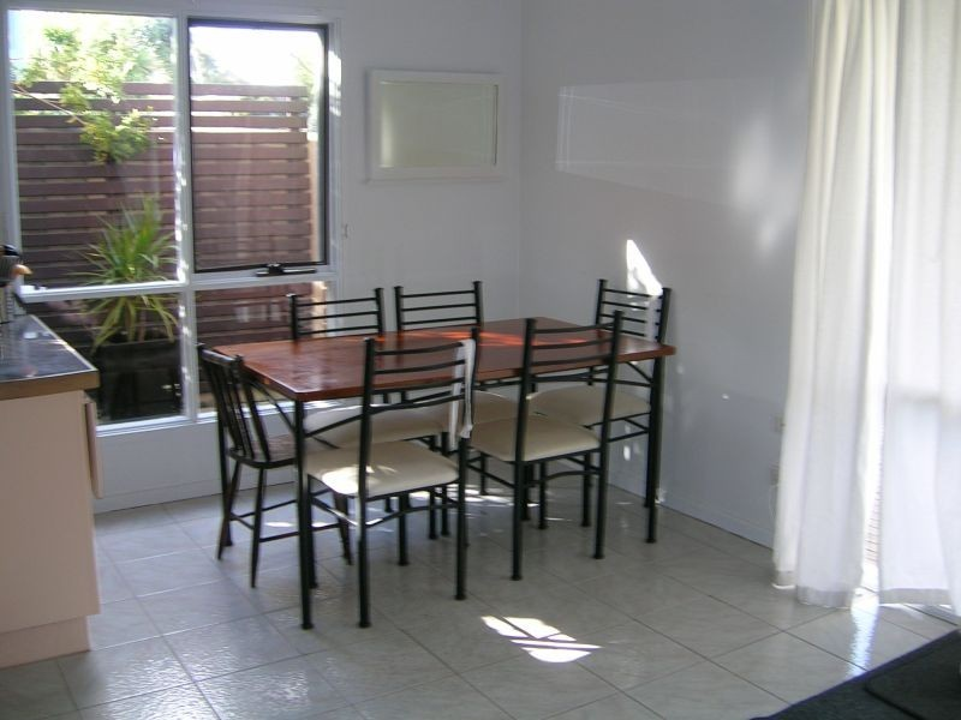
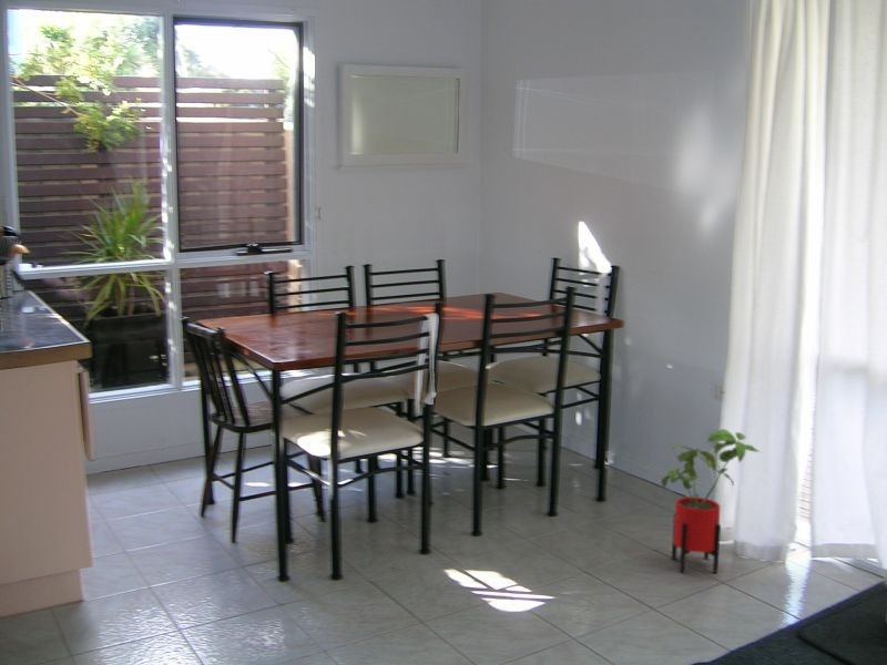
+ house plant (702, 498)
